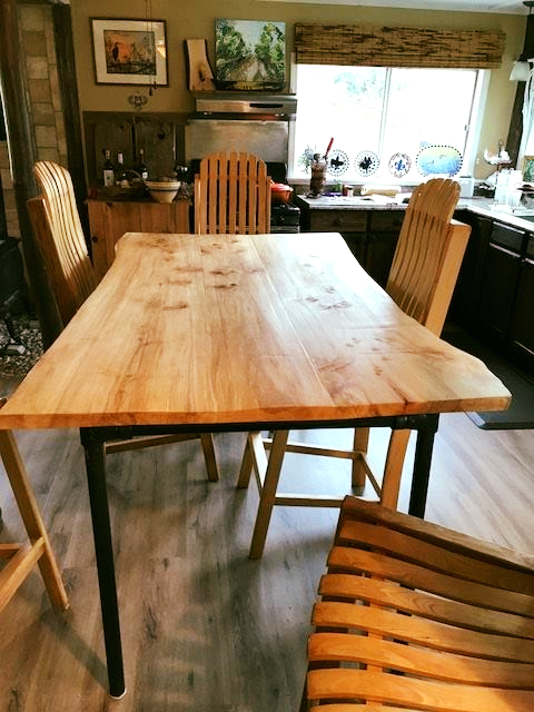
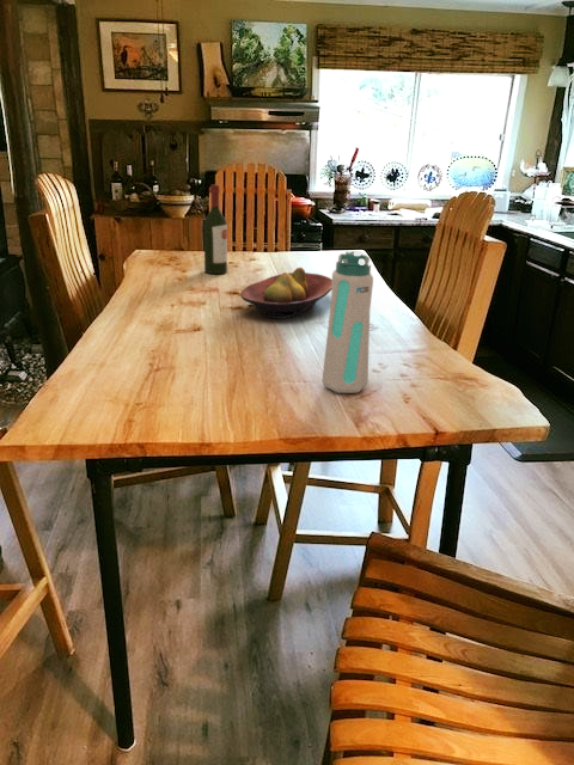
+ wine bottle (215, 228)
+ fruit bowl (289, 288)
+ water bottle (349, 322)
